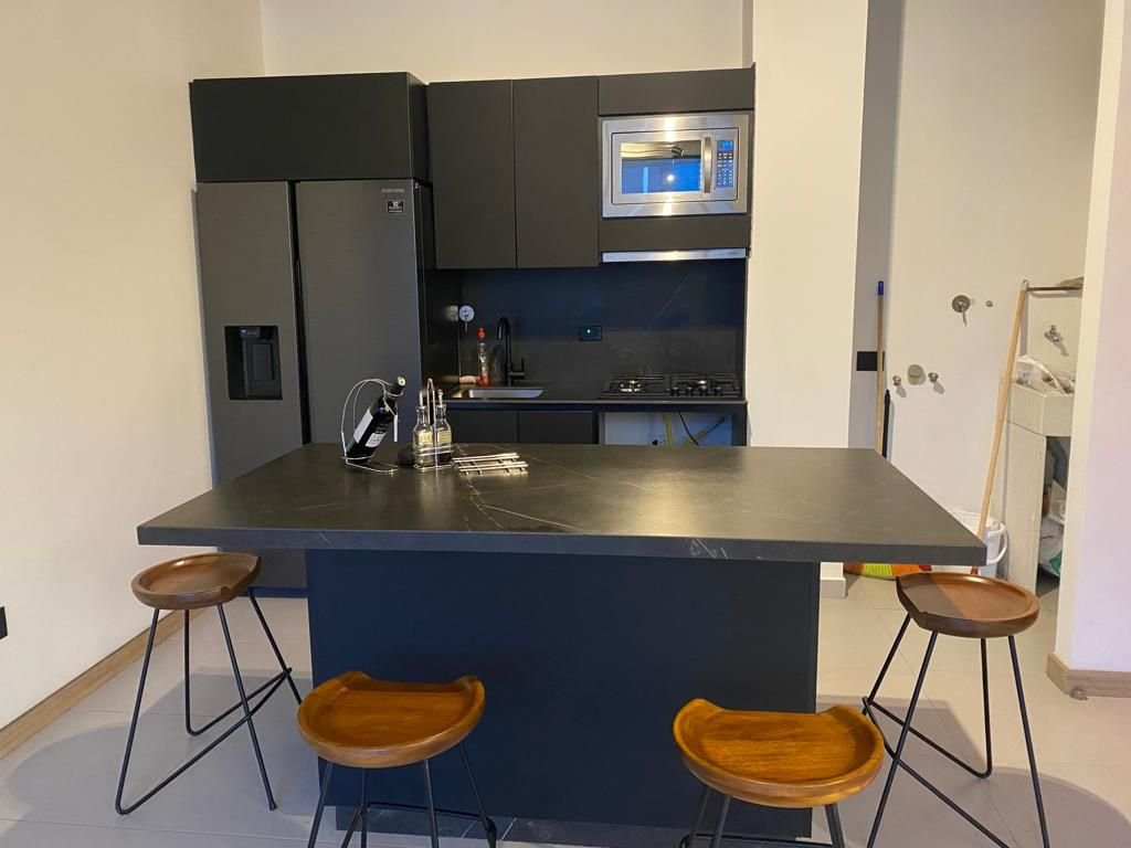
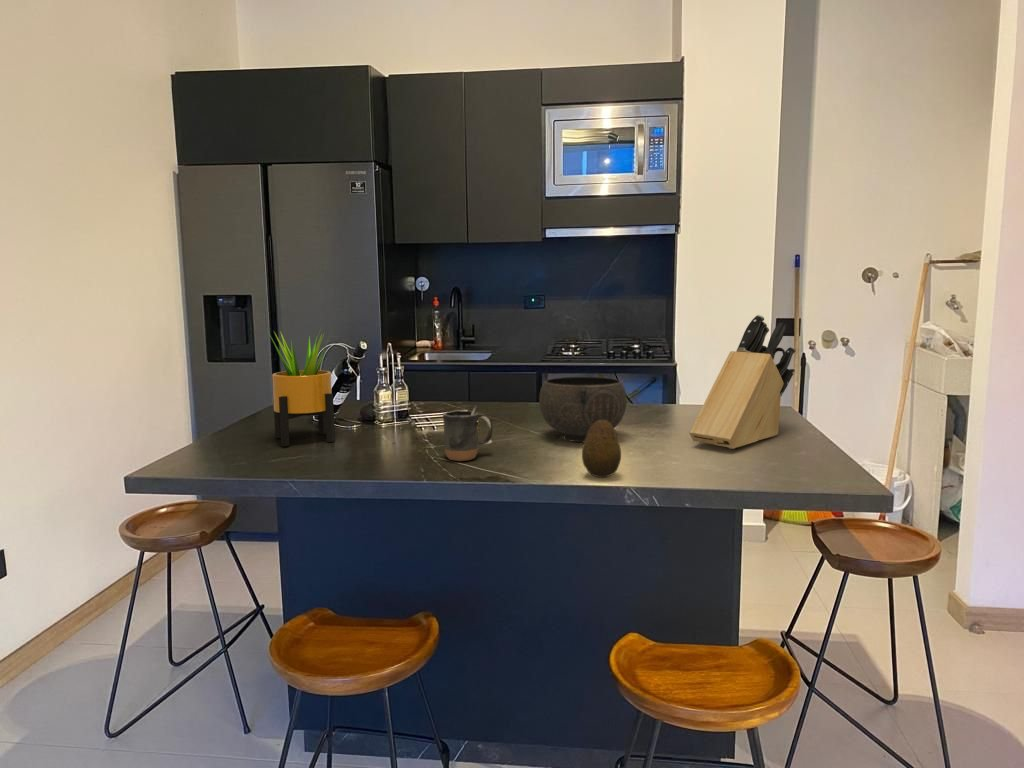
+ bowl (582, 409)
+ fruit (601, 448)
+ mug (468, 432)
+ potted plant (302, 382)
+ knife block (746, 377)
